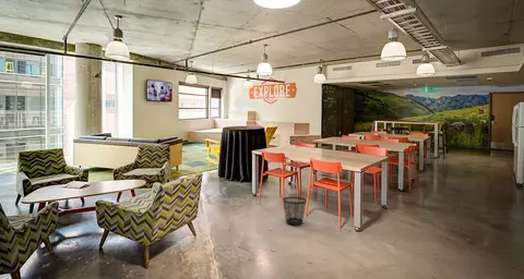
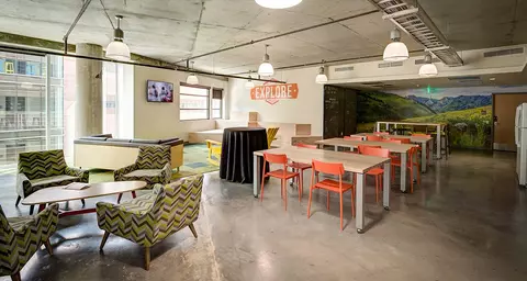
- wastebasket (295, 210)
